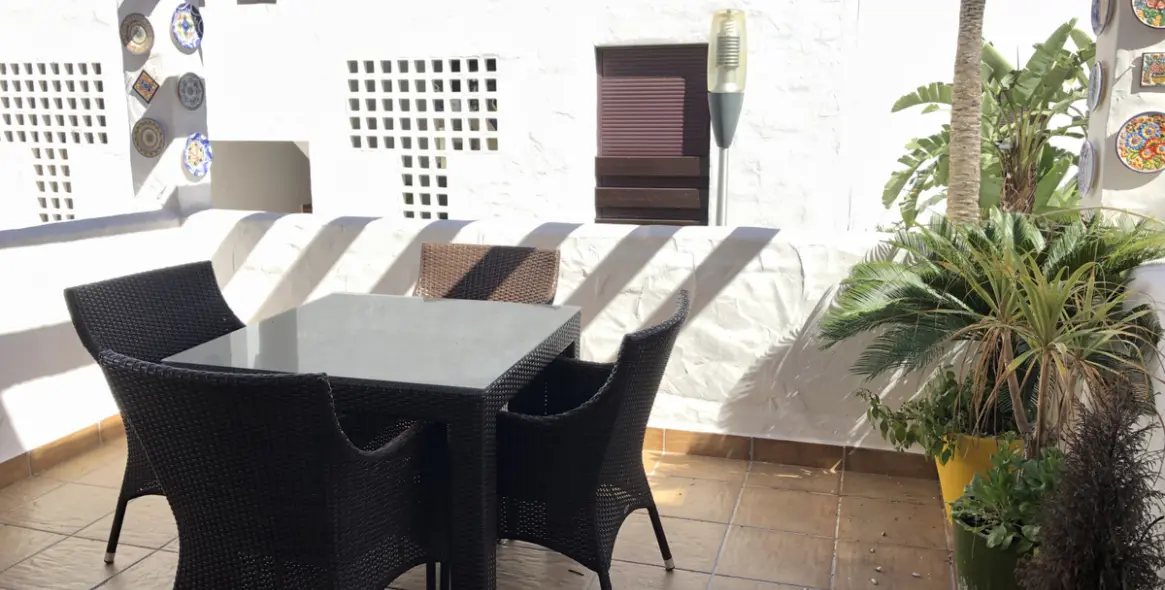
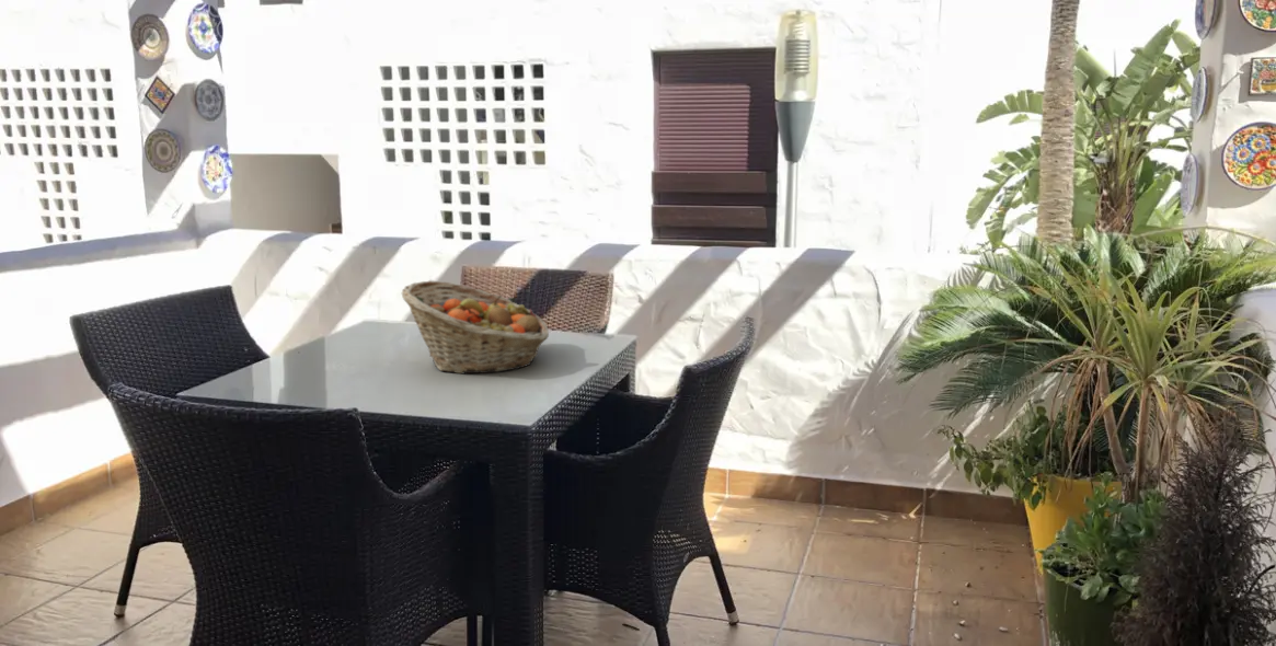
+ fruit basket (476, 323)
